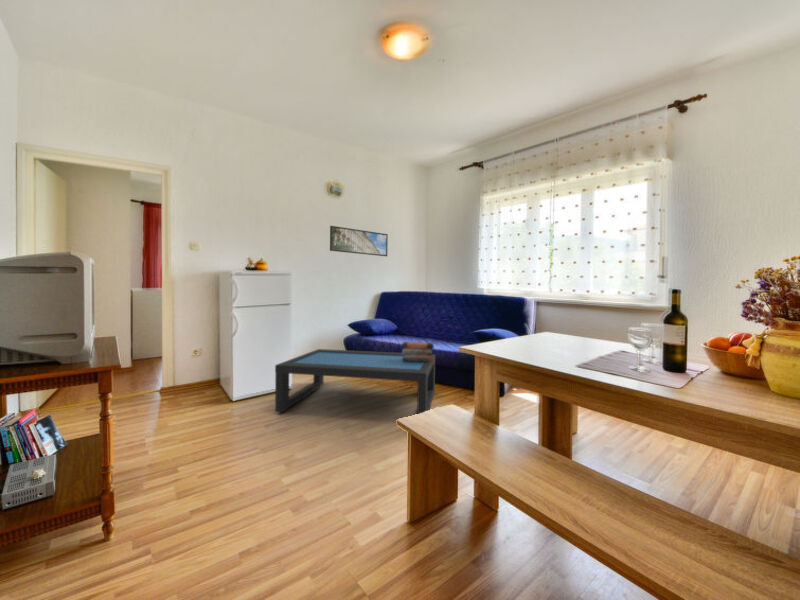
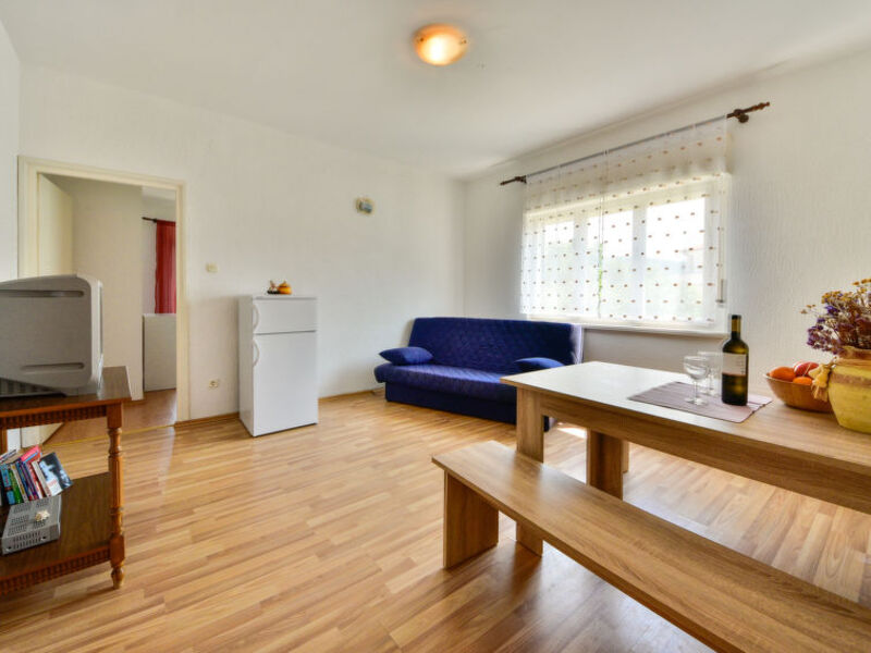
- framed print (360, 242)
- coffee table (362, 377)
- book stack (417, 351)
